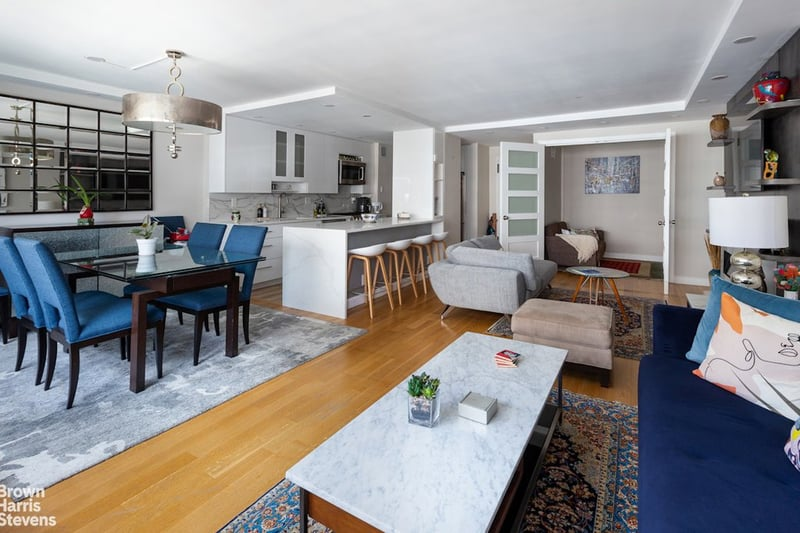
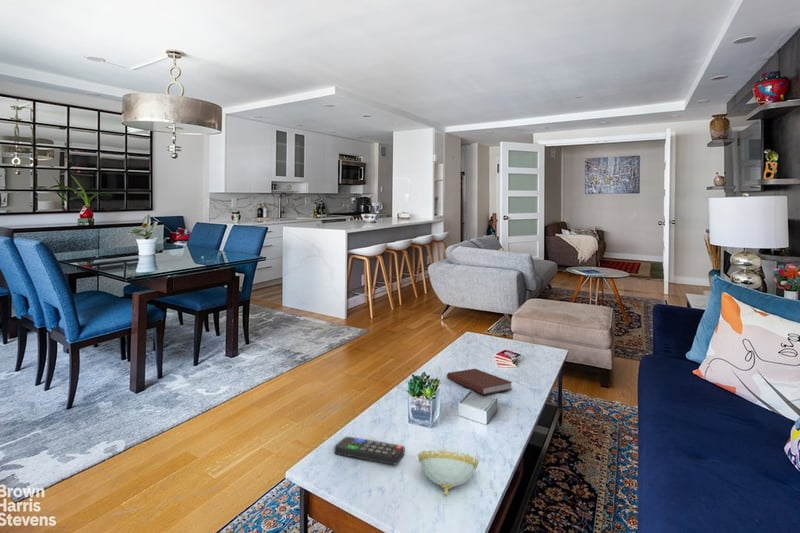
+ decorative bowl (447, 462)
+ remote control (369, 449)
+ book (478, 380)
